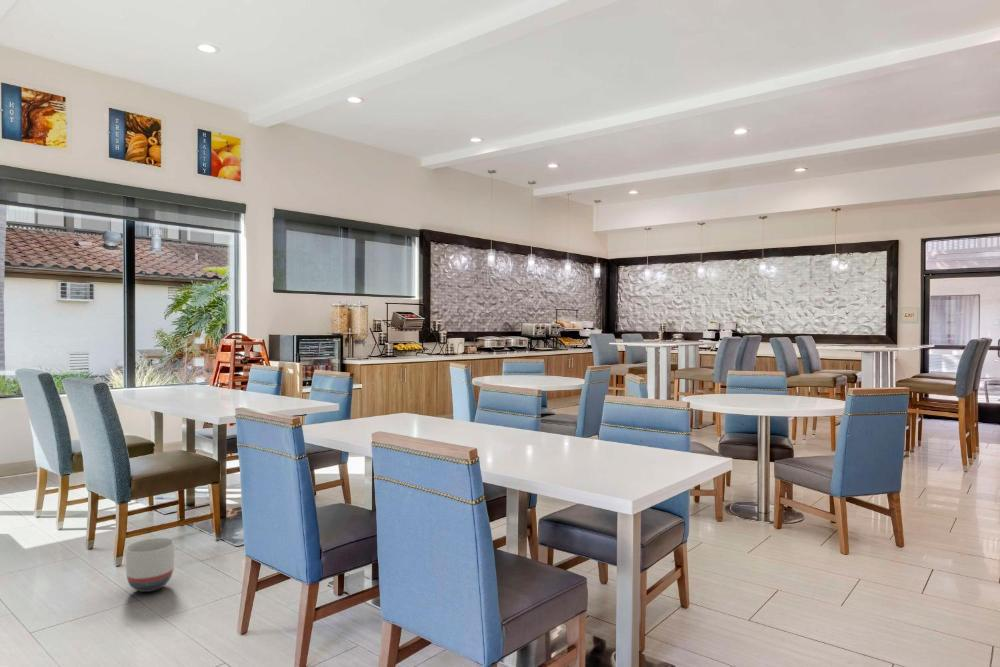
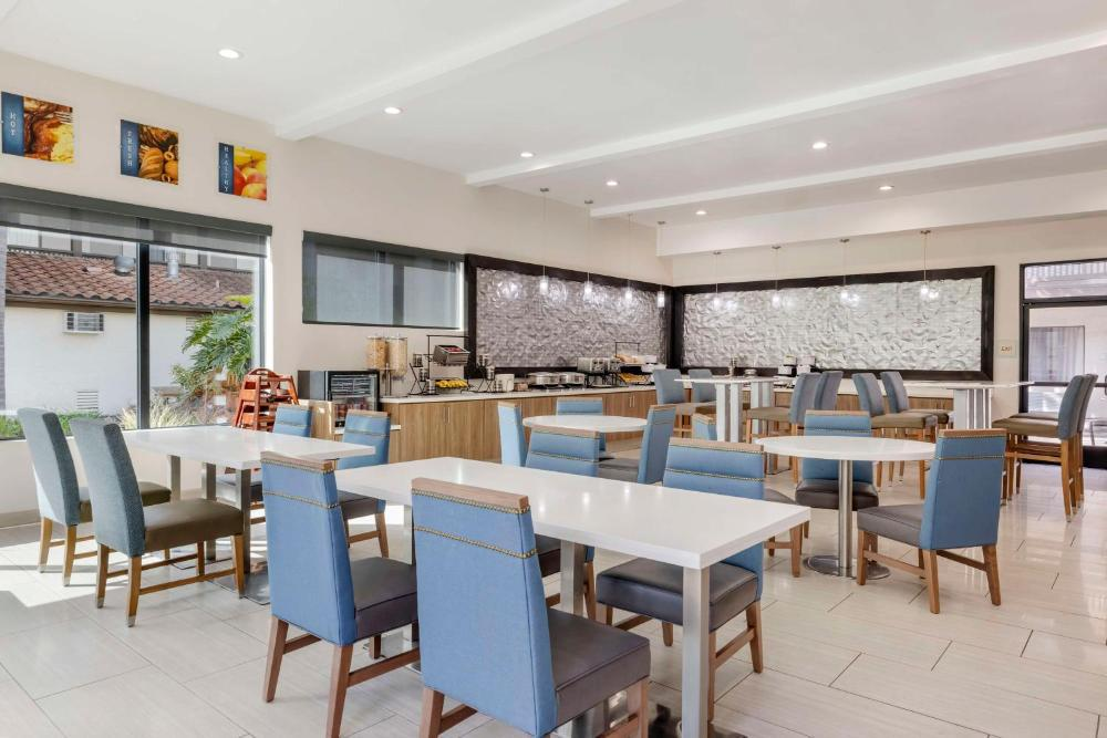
- planter (150, 567)
